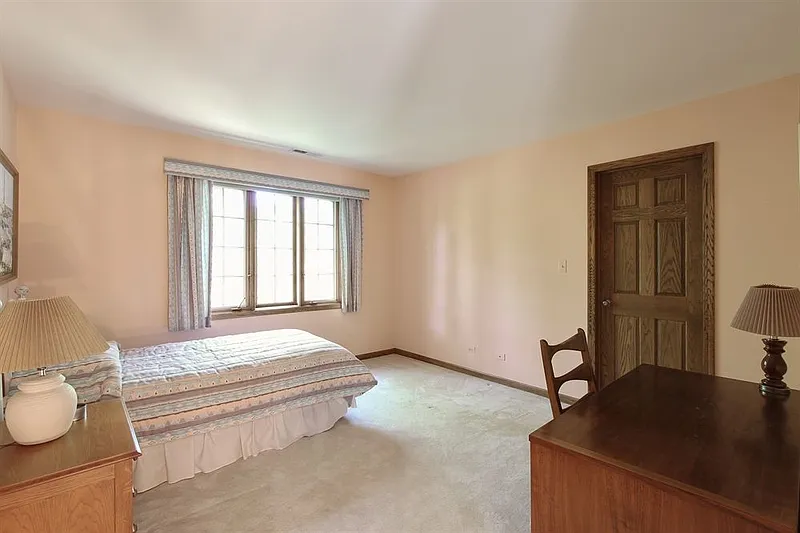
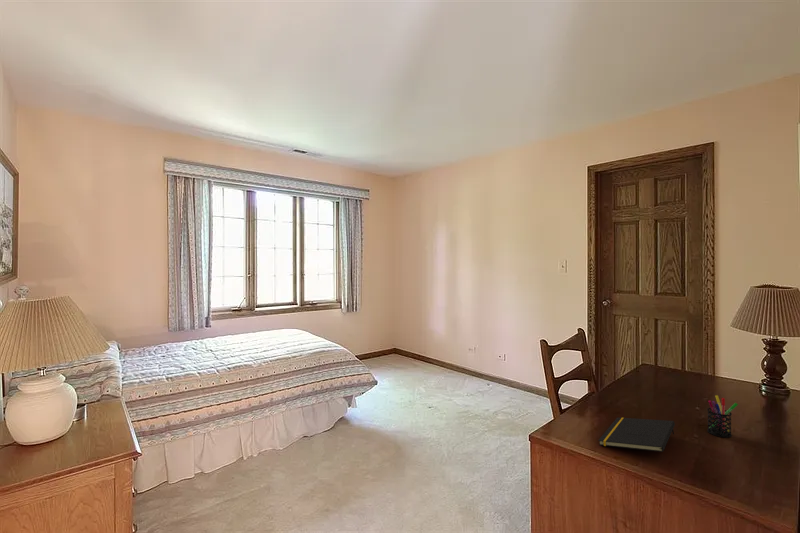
+ notepad (637, 432)
+ pen holder (722, 414)
